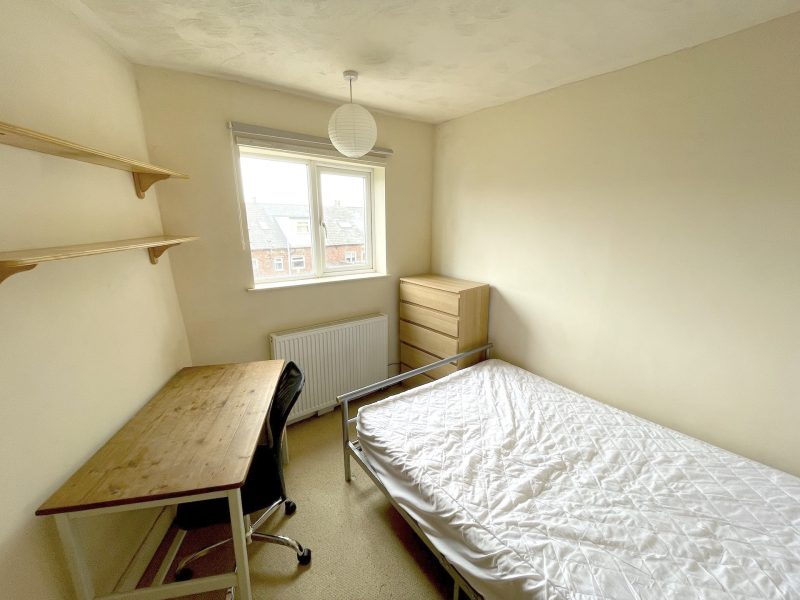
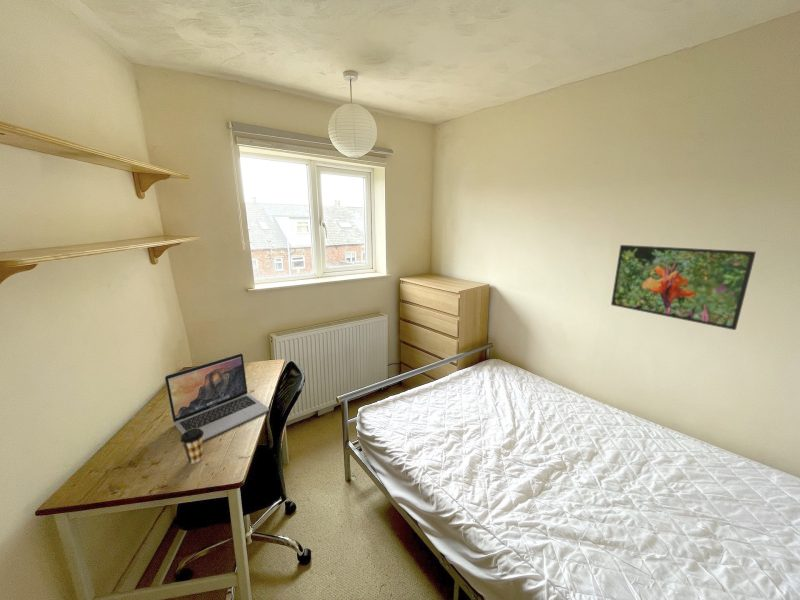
+ laptop (219, 394)
+ coffee cup (194, 446)
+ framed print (671, 282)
